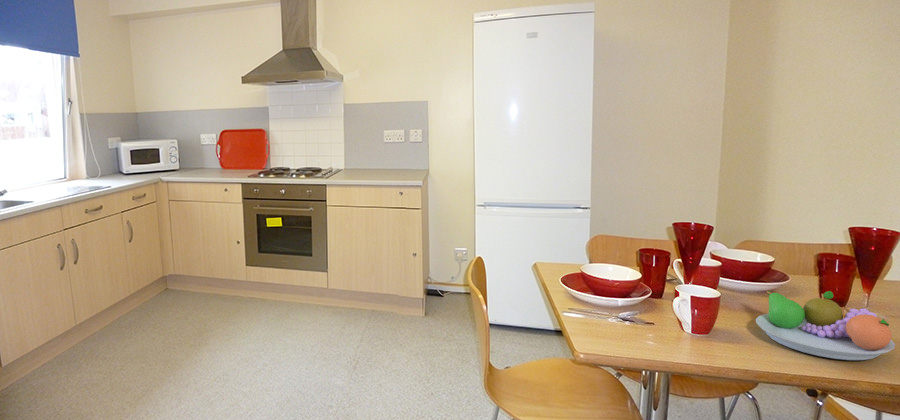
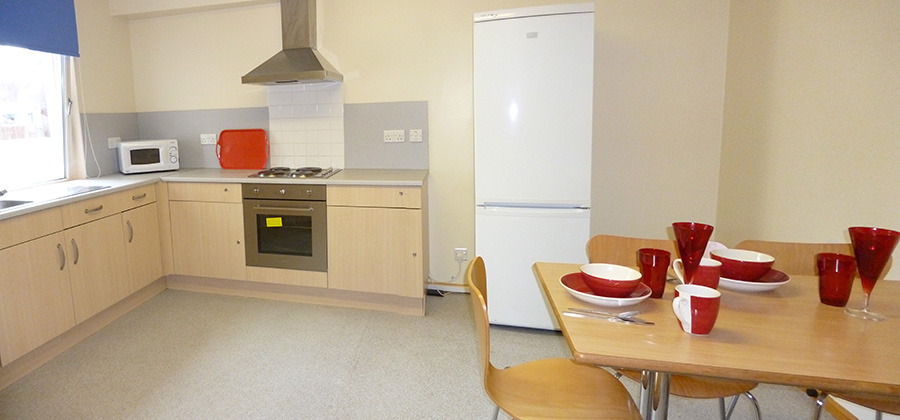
- fruit bowl (818, 318)
